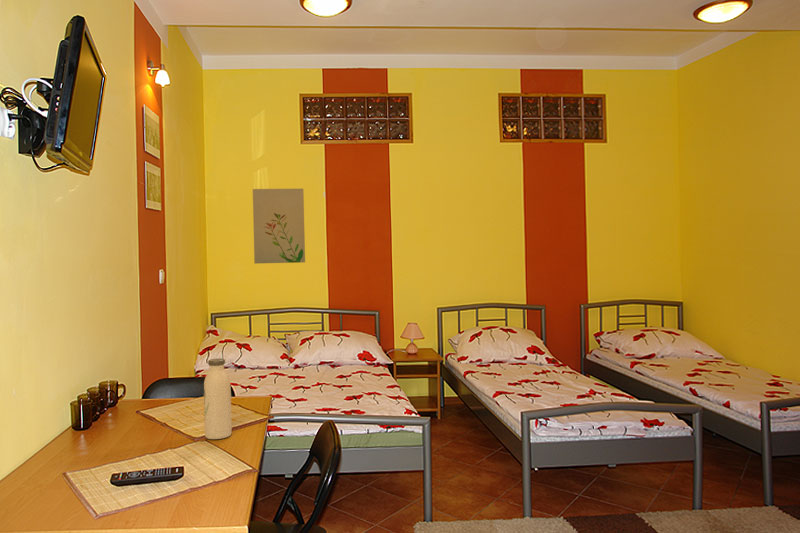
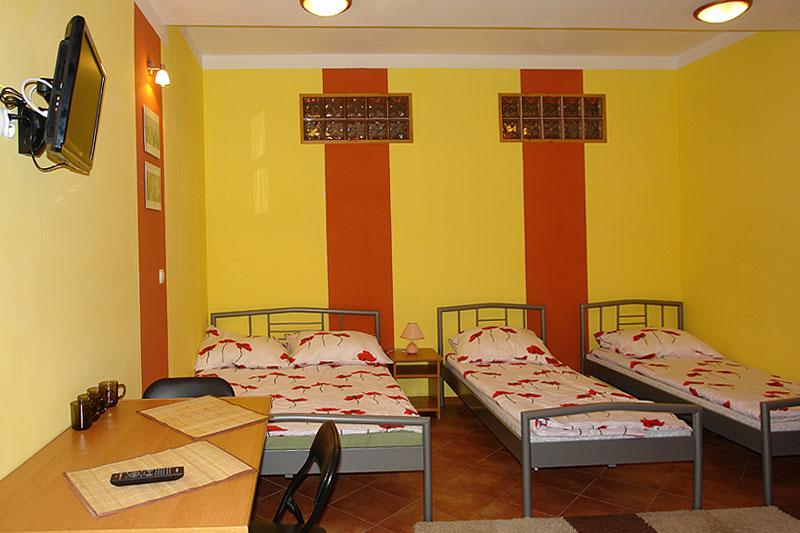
- wall art (279, 226)
- water bottle (217, 397)
